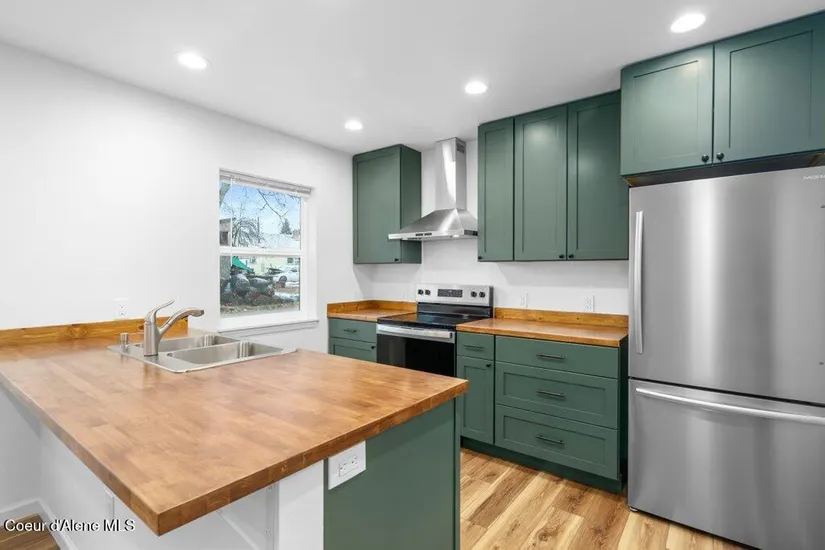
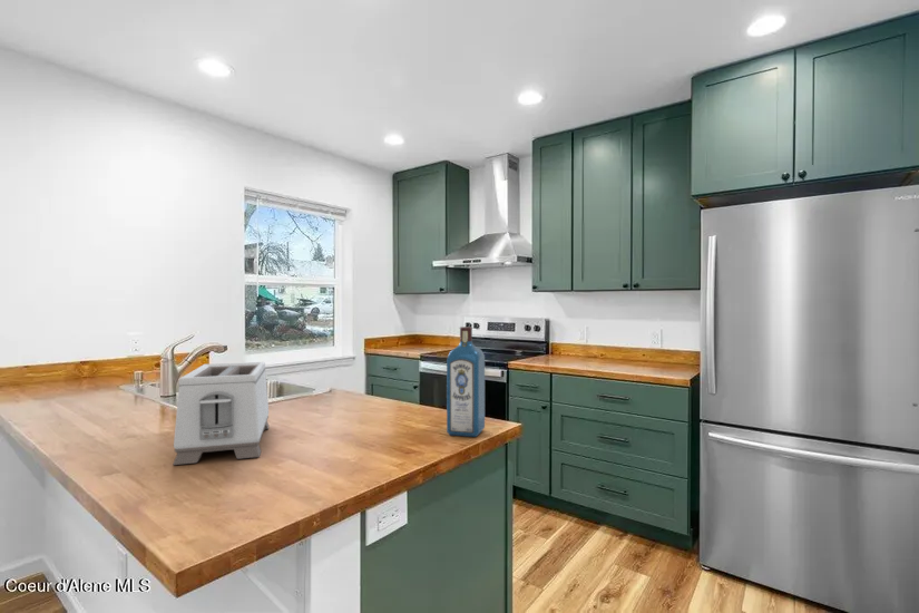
+ liquor (466, 379)
+ toaster (226, 407)
